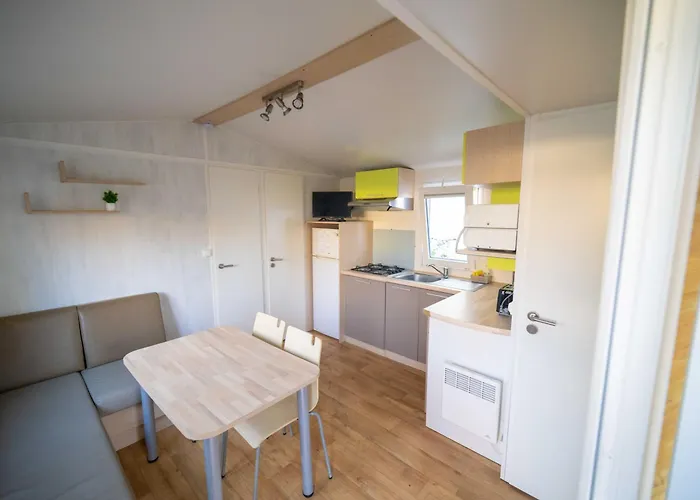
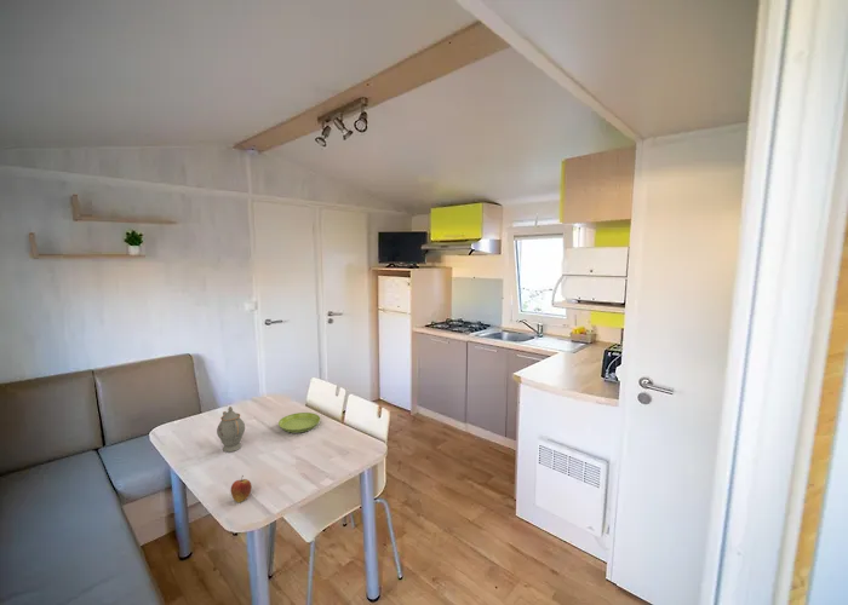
+ saucer (299, 422)
+ chinaware (230, 427)
+ fruit (241, 488)
